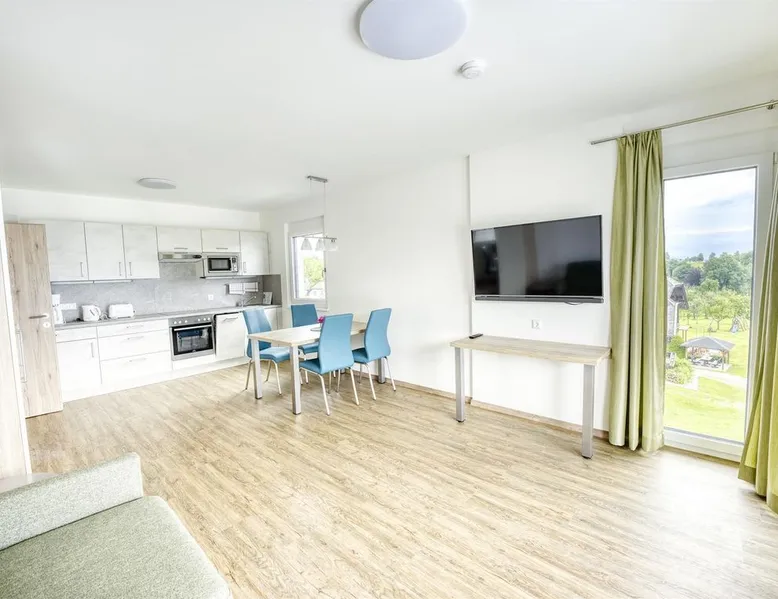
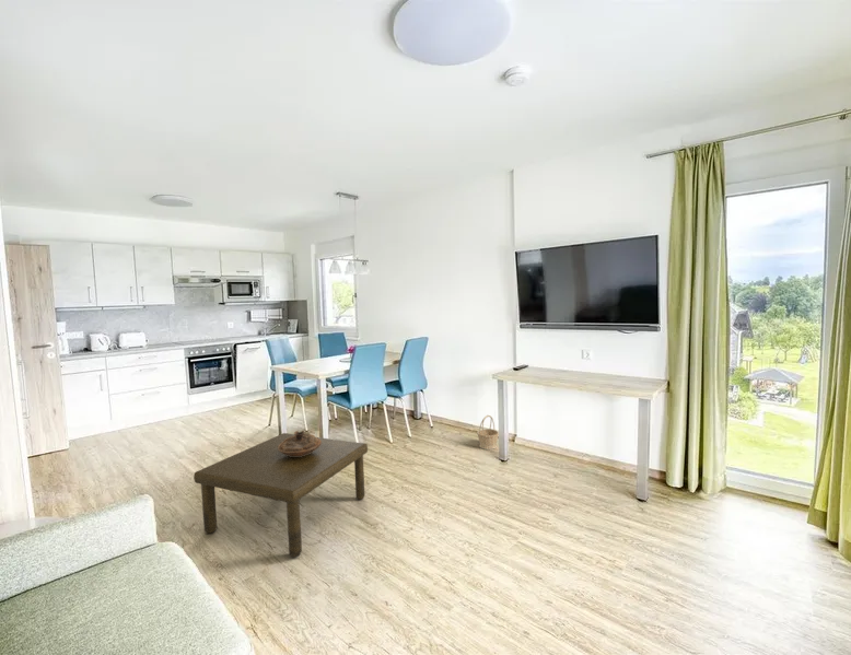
+ decorative bowl (300, 442)
+ basket (487, 430)
+ coffee table (289, 486)
